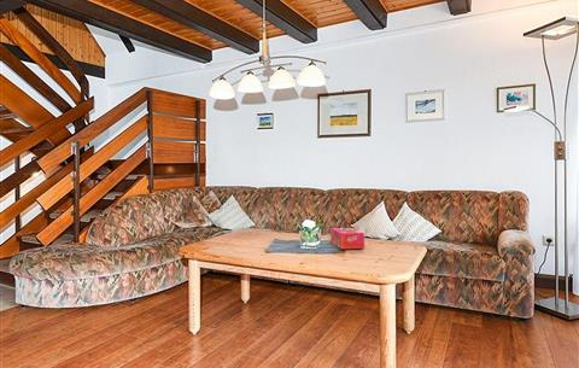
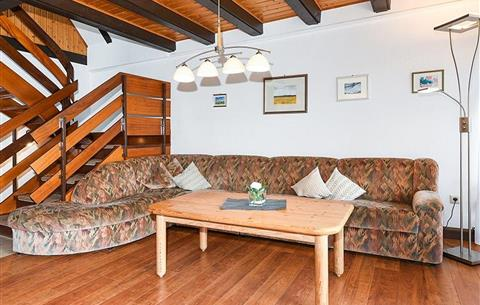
- tissue box (346, 238)
